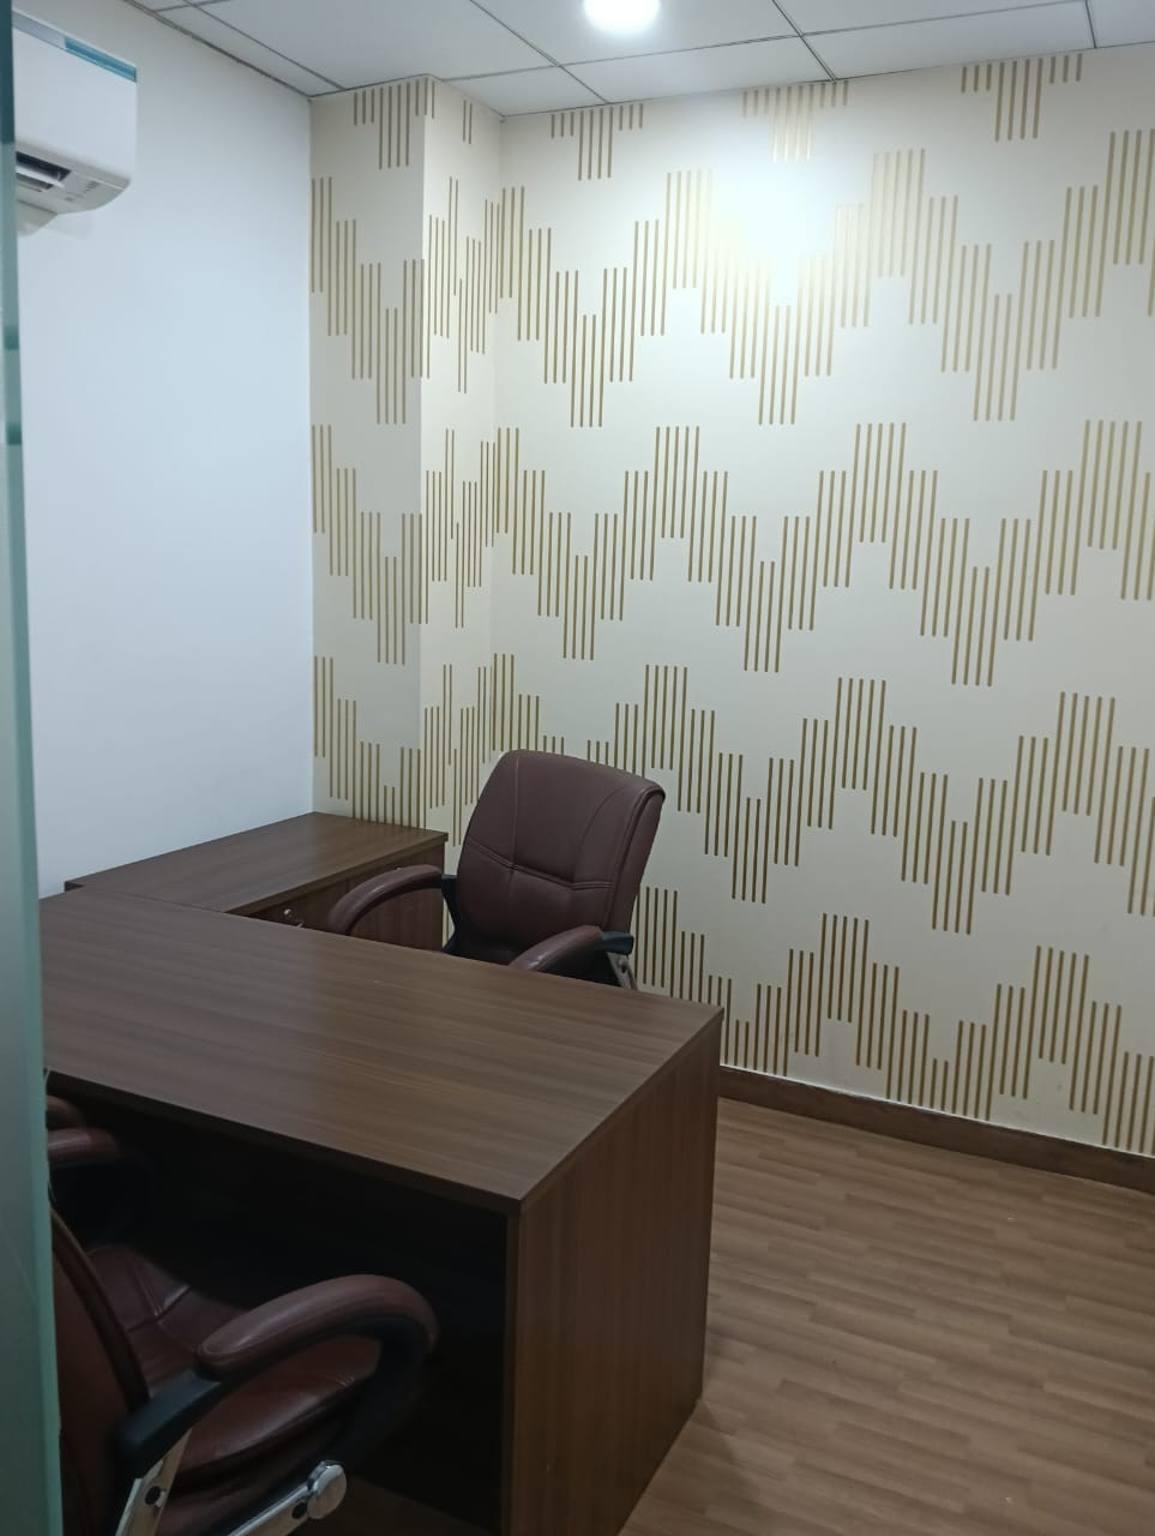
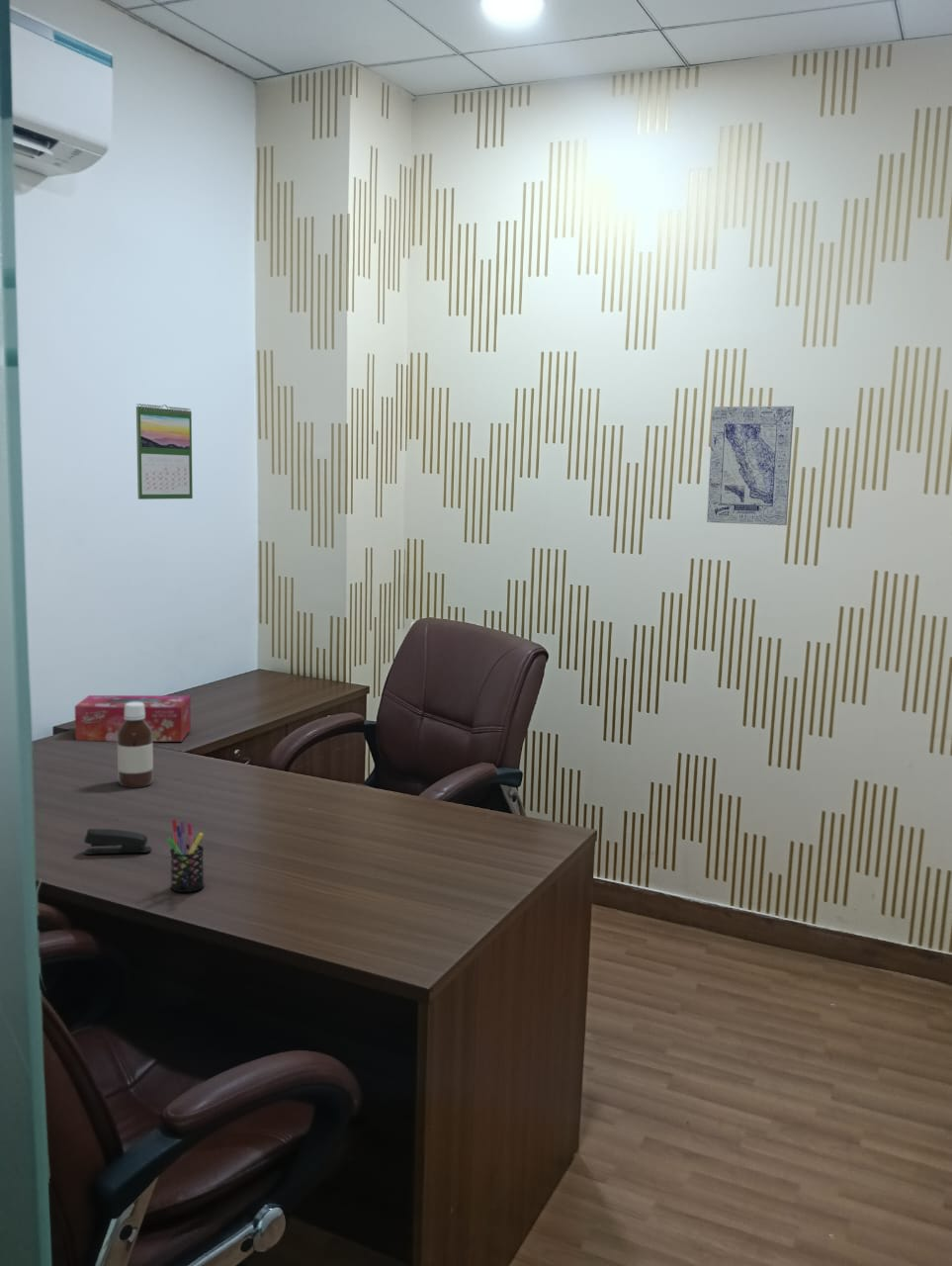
+ tissue box (126, 717)
+ pen holder (183, 855)
+ wall art (749, 465)
+ stapler (118, 840)
+ calendar (165, 451)
+ bottle (134, 745)
